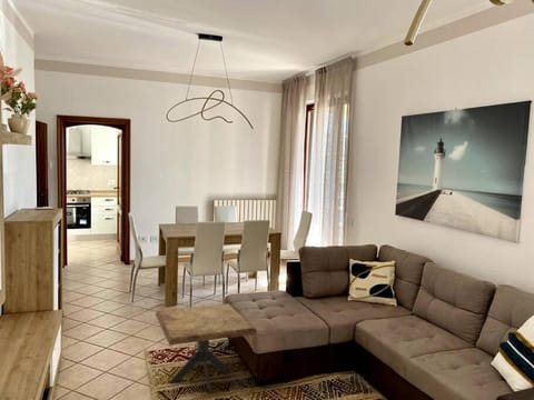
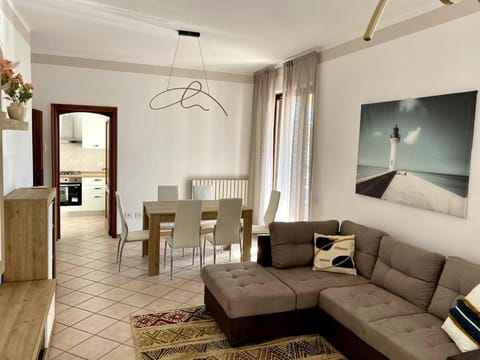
- side table (202, 348)
